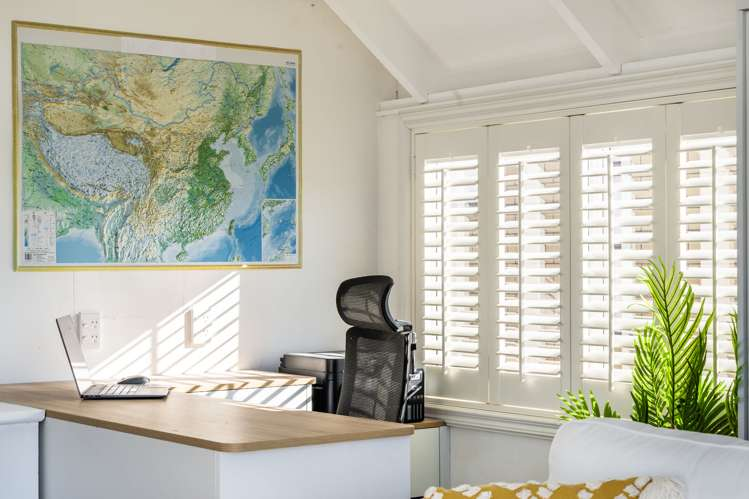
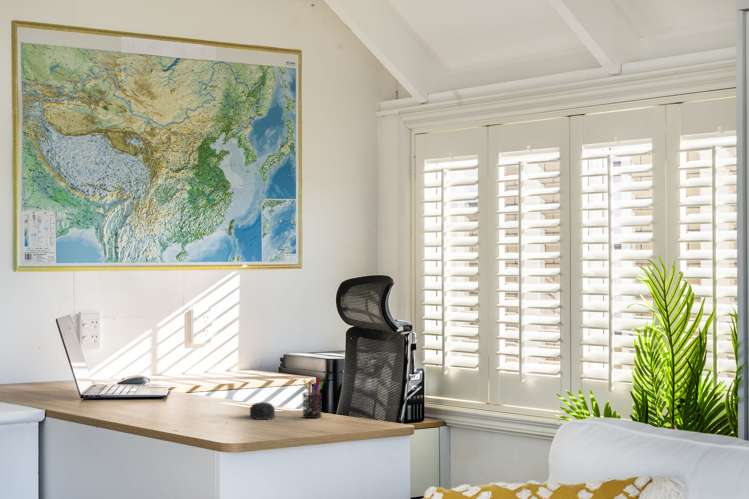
+ computer mouse (262, 410)
+ pen holder (314, 396)
